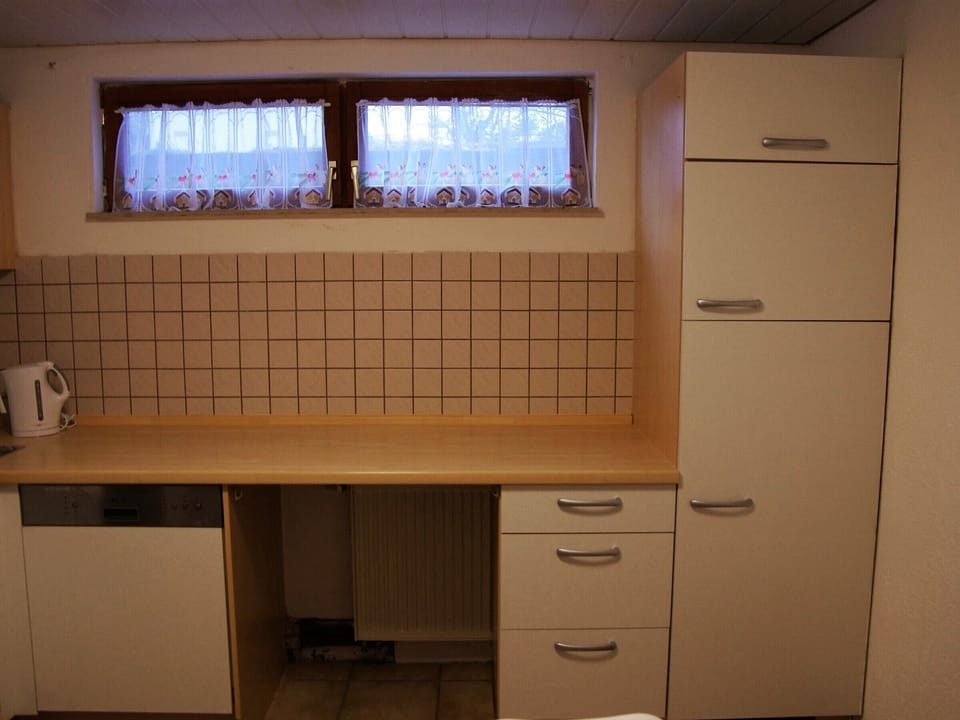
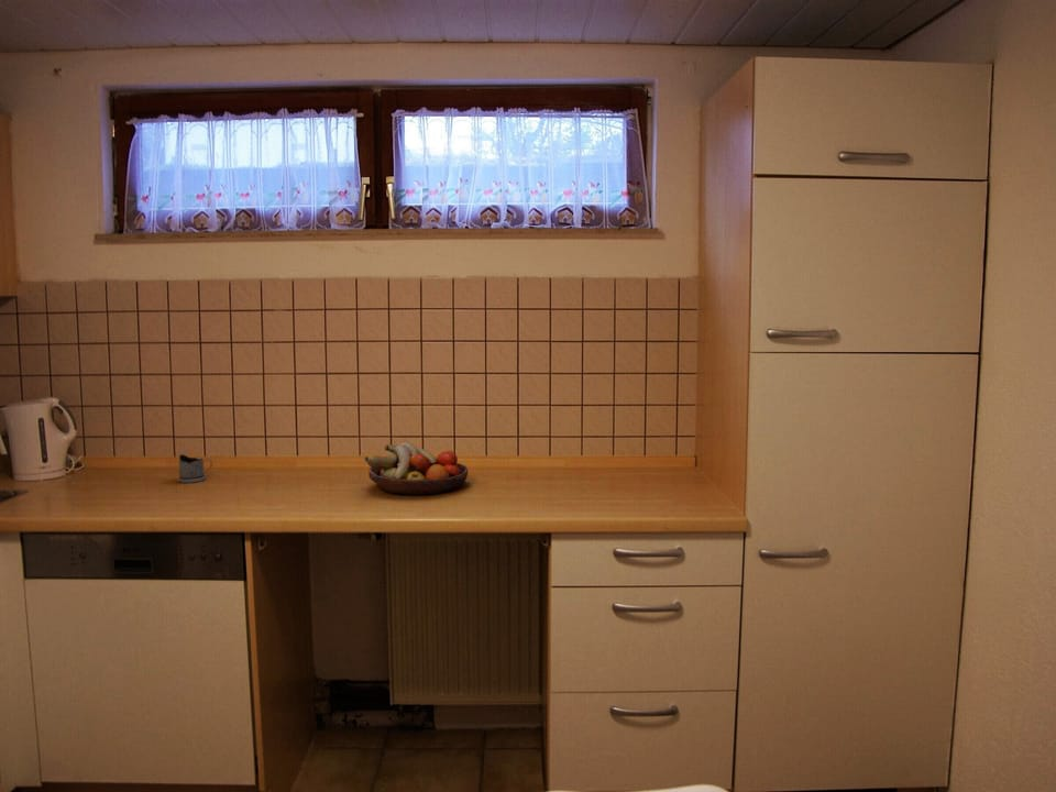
+ fruit bowl (418, 465)
+ tea glass holder (195, 466)
